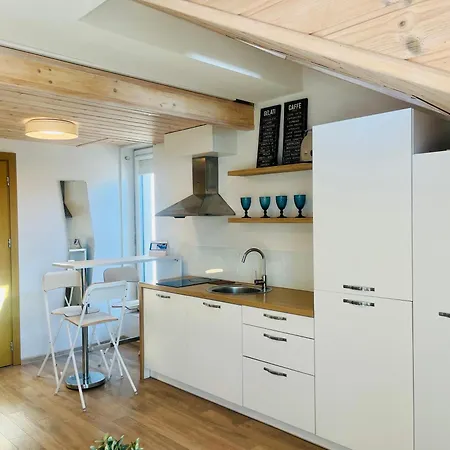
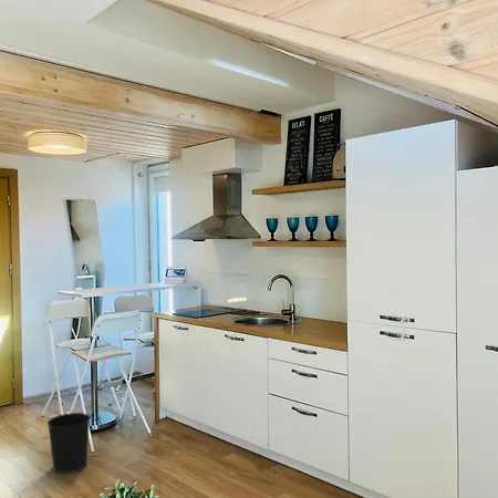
+ wastebasket (69, 443)
